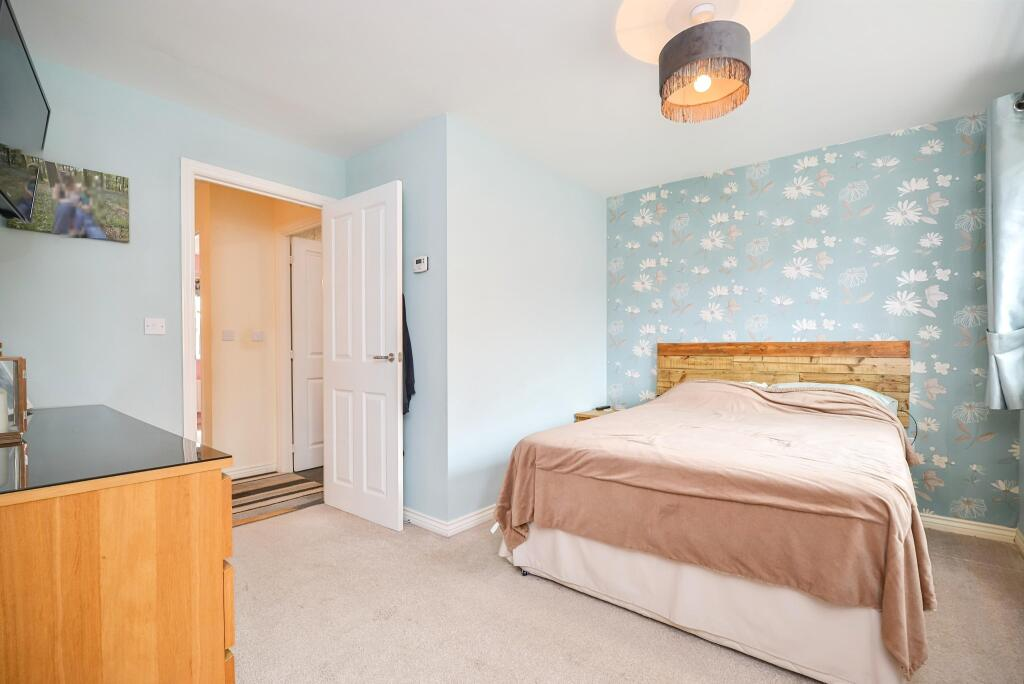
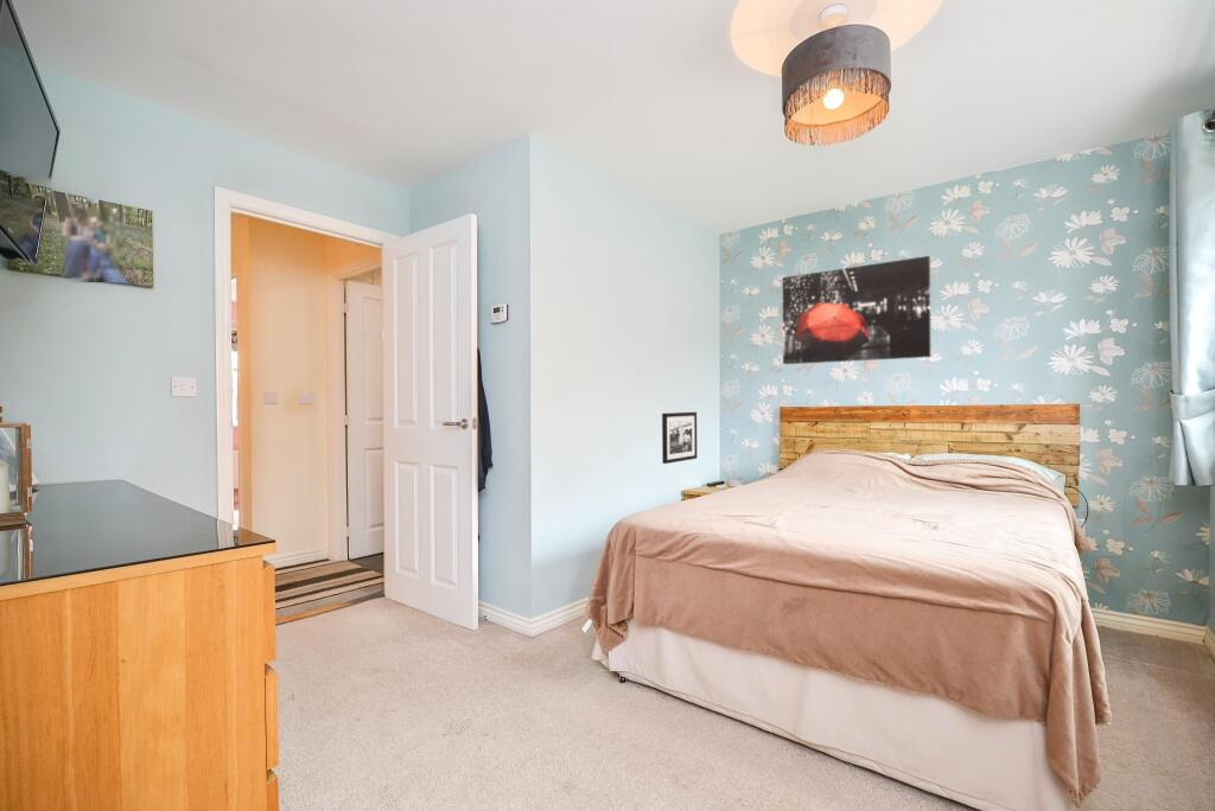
+ wall art (851, 314)
+ picture frame (680, 436)
